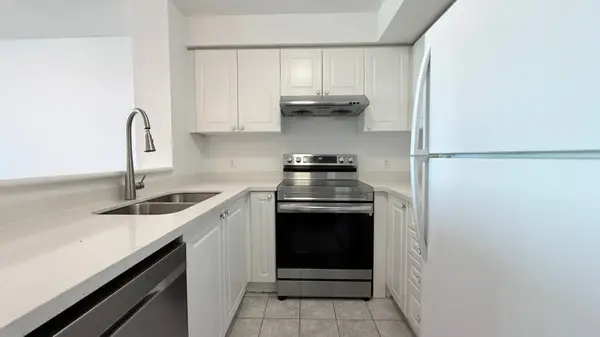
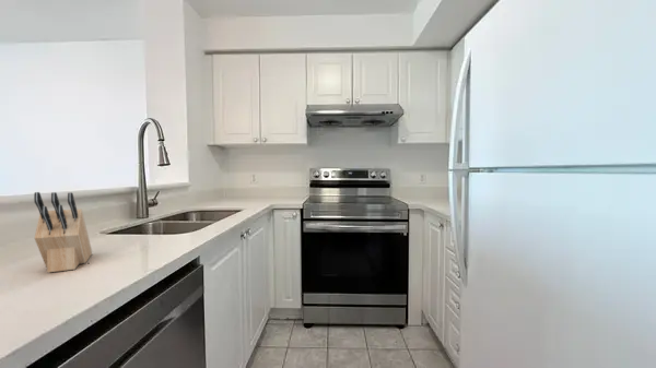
+ knife block (65, 227)
